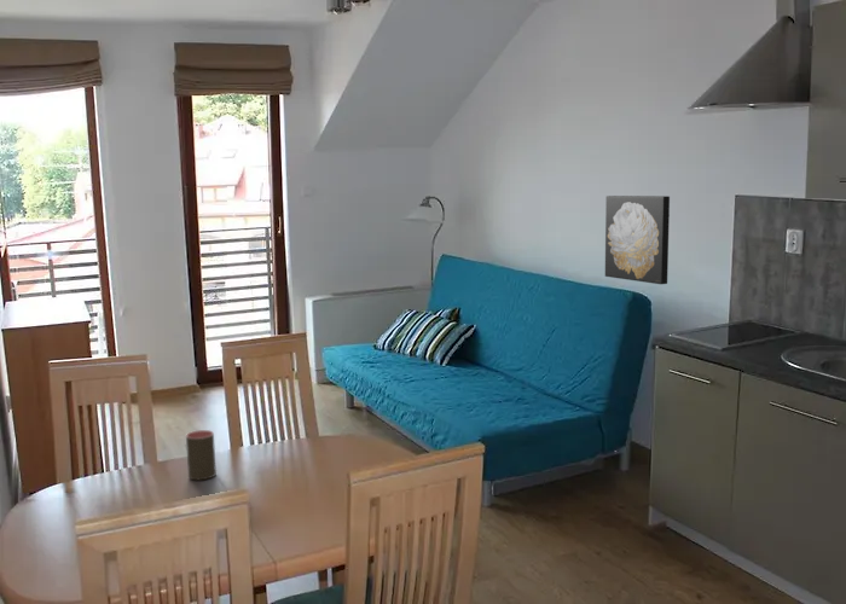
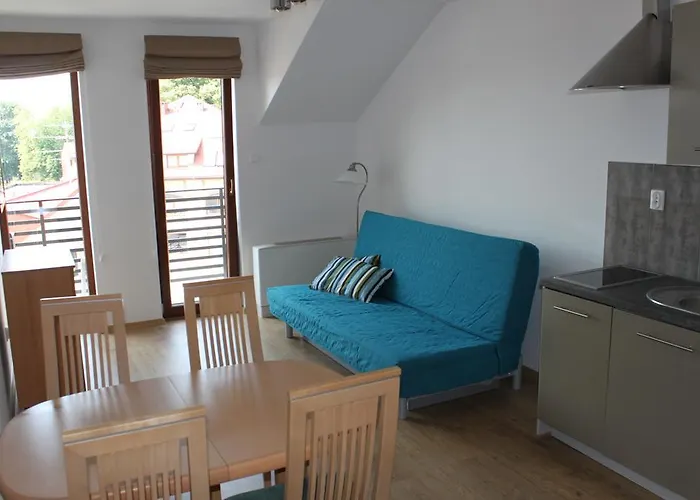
- cup (201, 454)
- wall art (636, 238)
